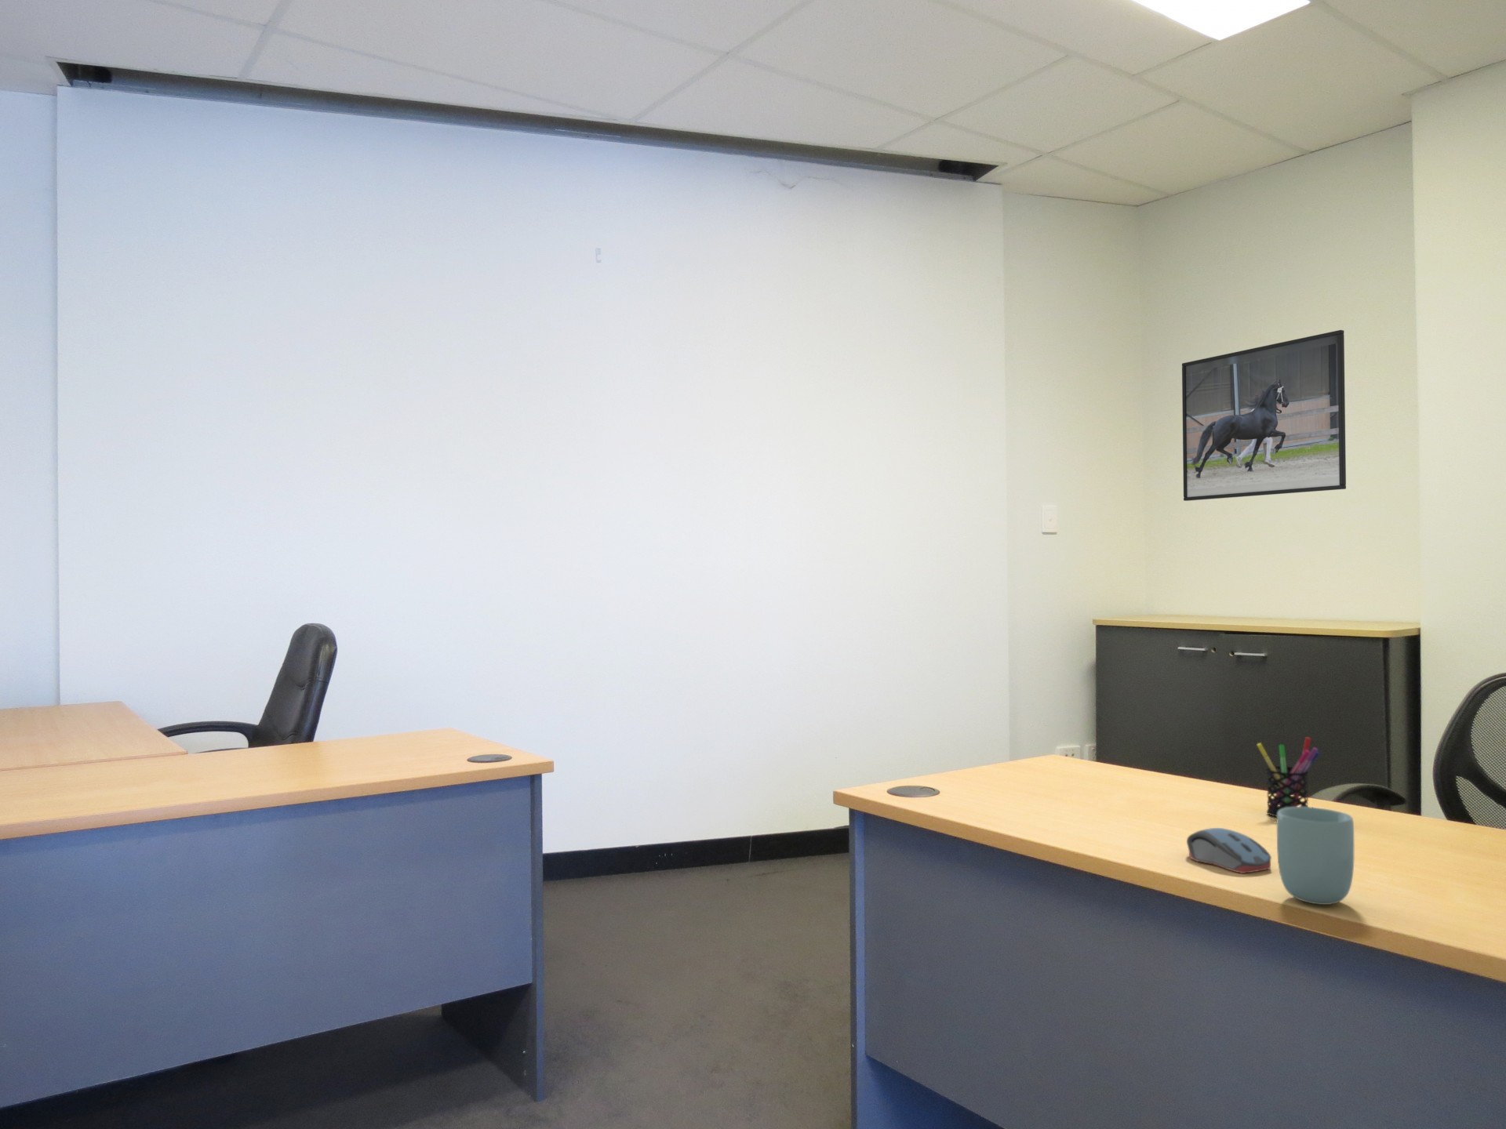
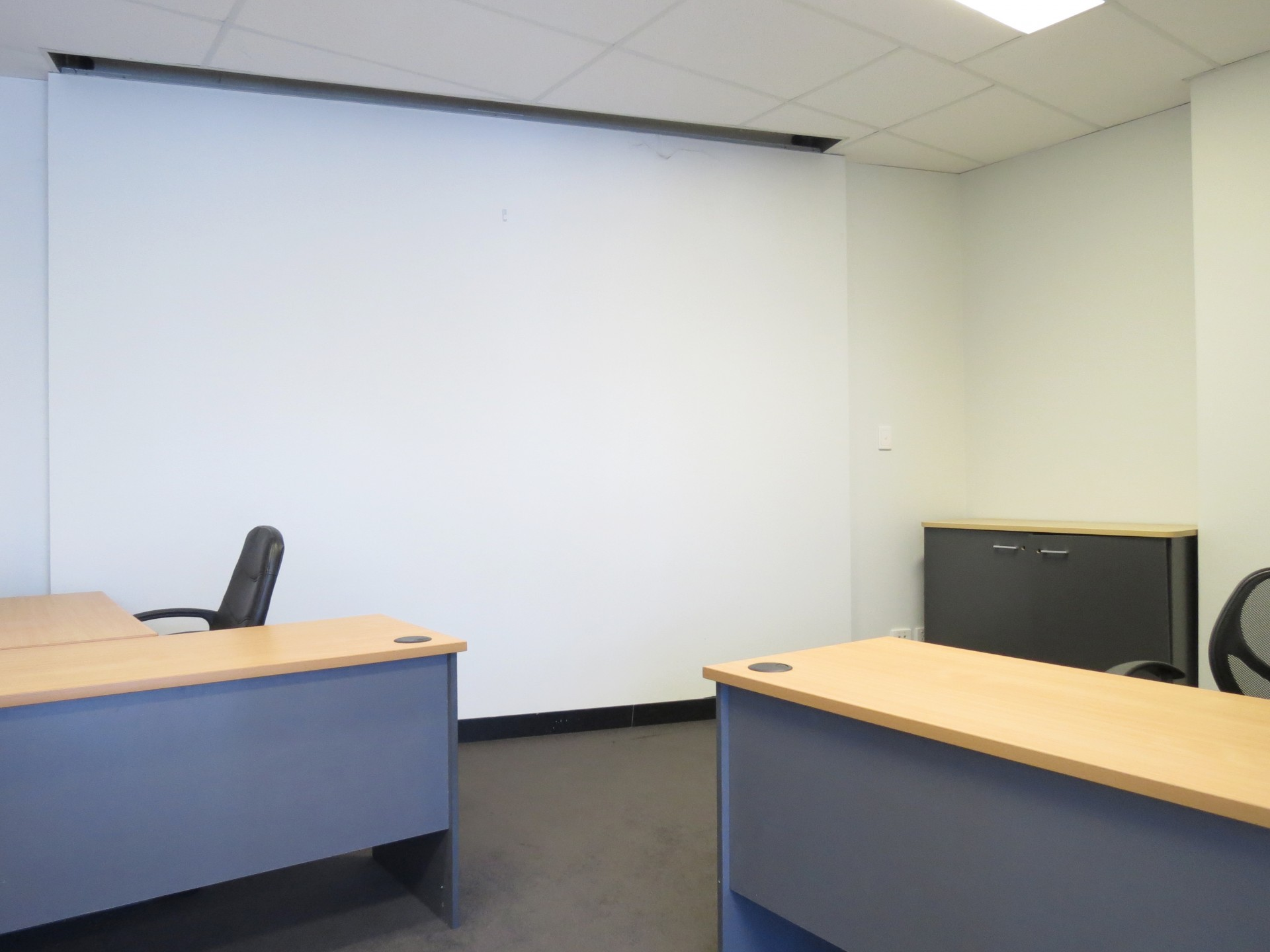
- cup (1315, 856)
- computer mouse (1226, 846)
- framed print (1257, 421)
- pen holder (1288, 774)
